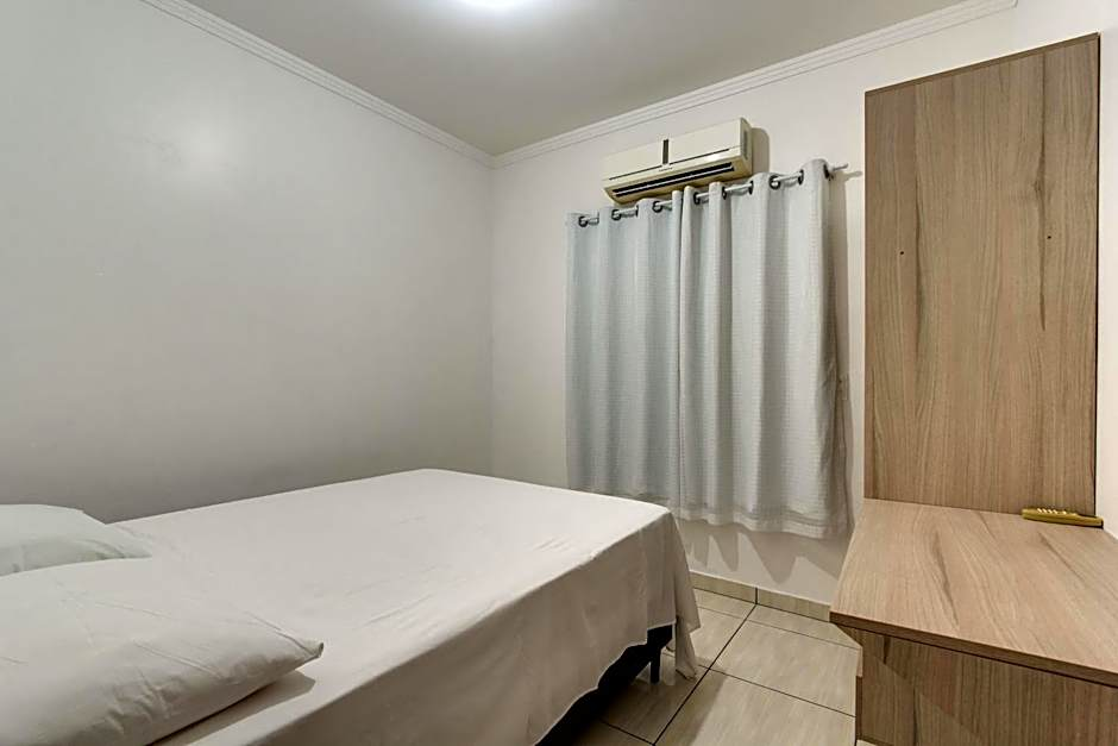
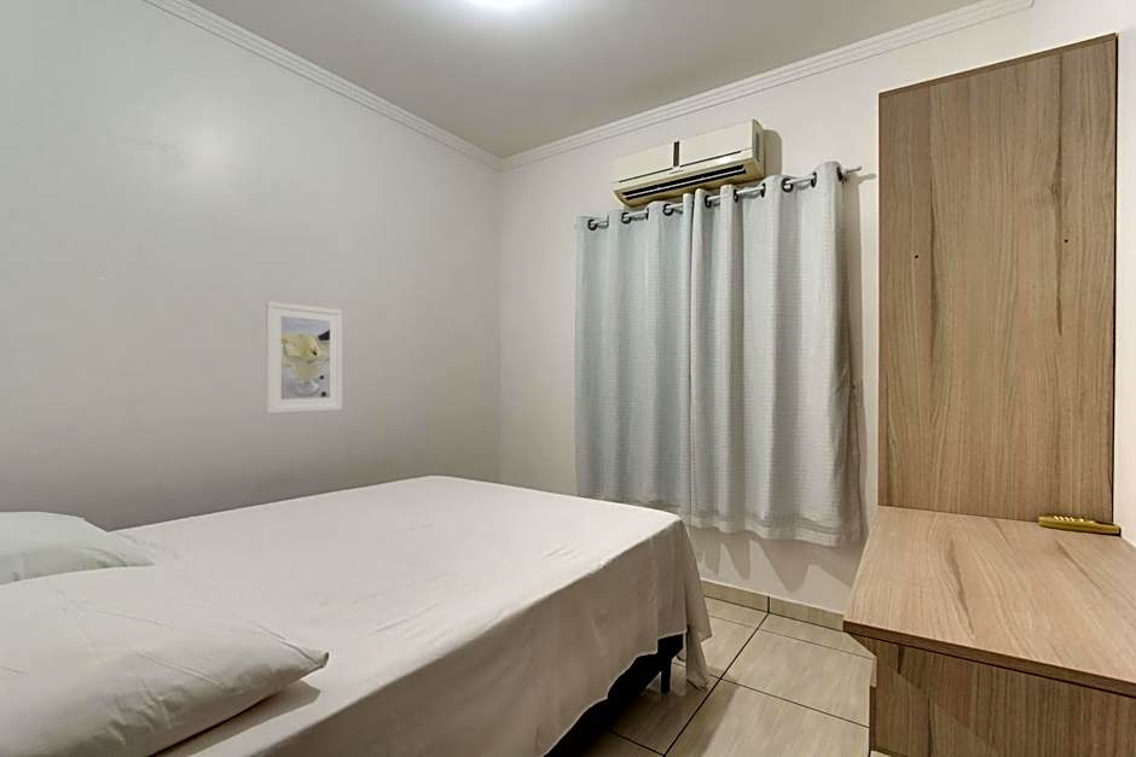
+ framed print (306, 357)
